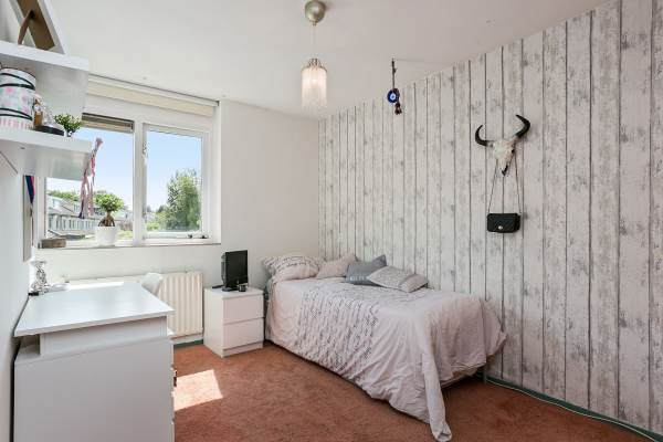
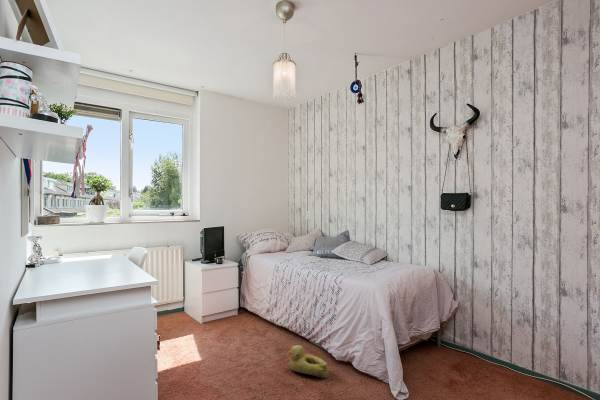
+ rubber duck (308, 358)
